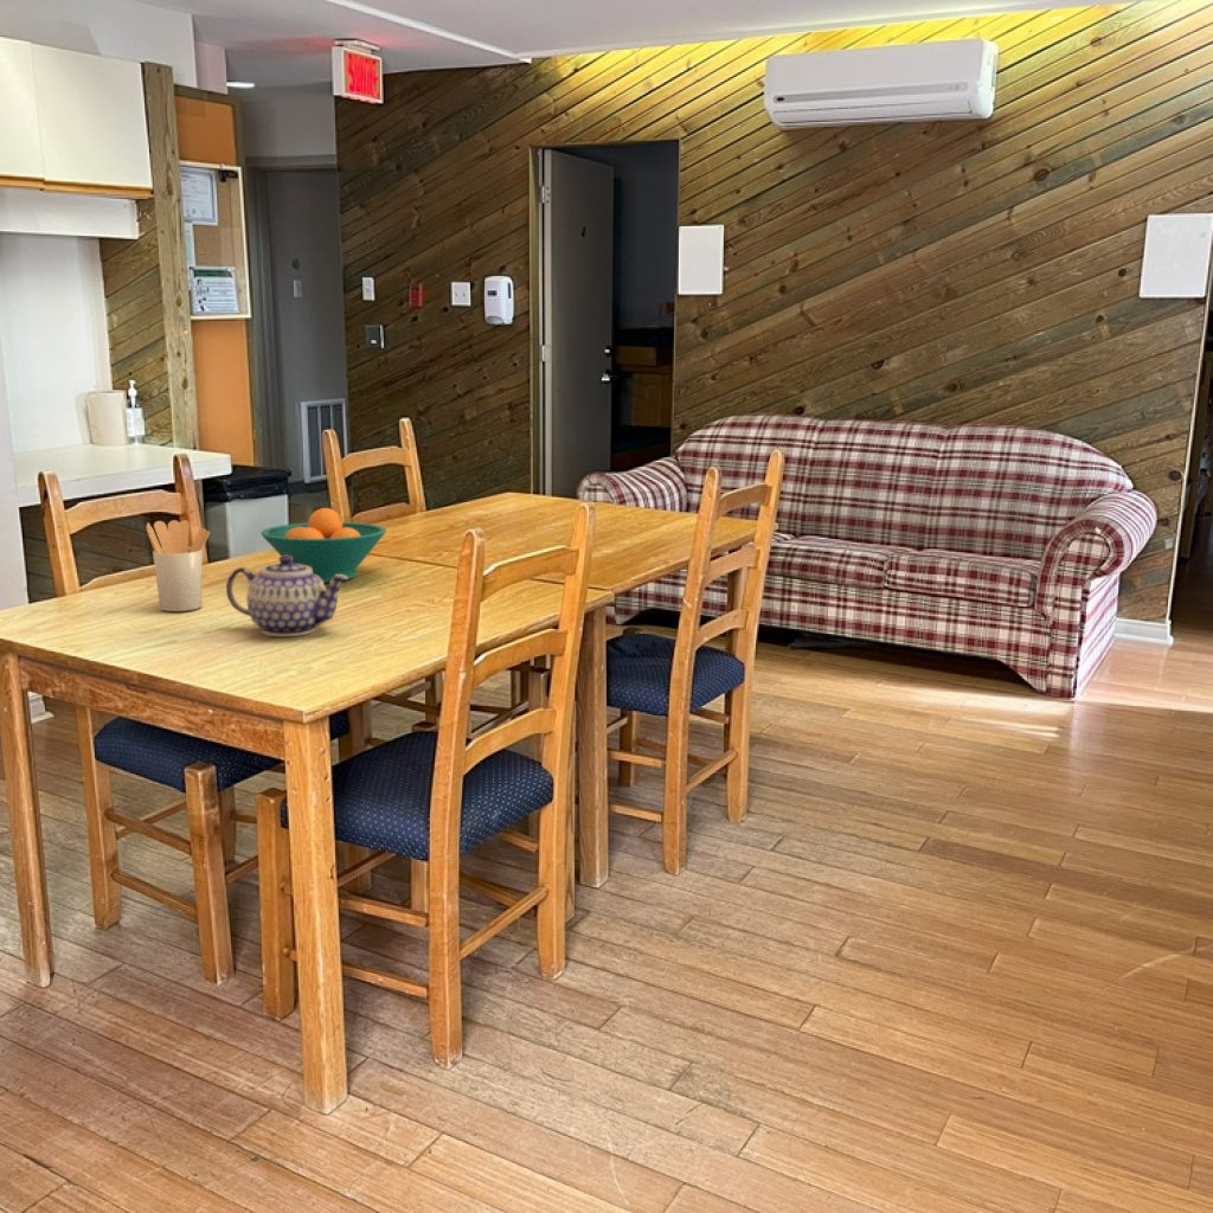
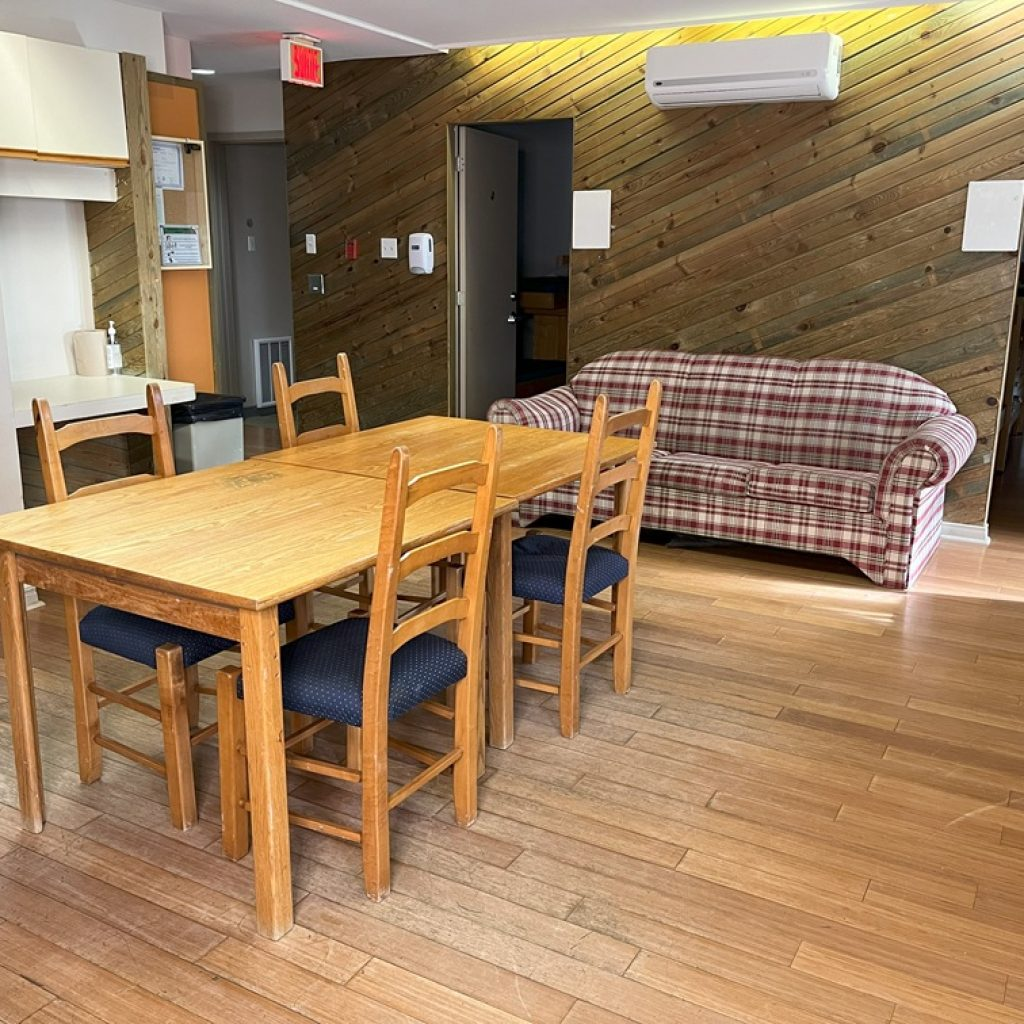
- teapot (287, 592)
- utensil holder (177, 563)
- fruit bowl (325, 543)
